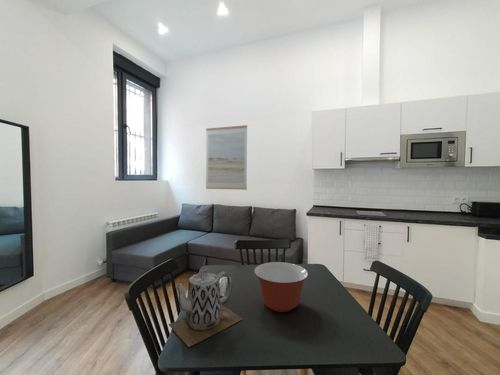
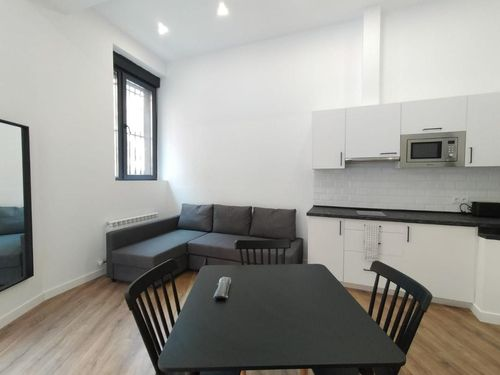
- wall art (225, 158)
- mixing bowl (280, 287)
- teapot (206, 296)
